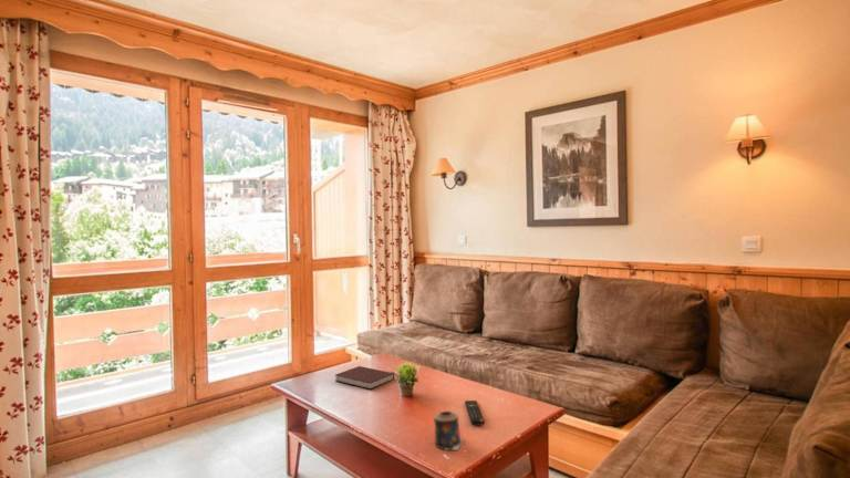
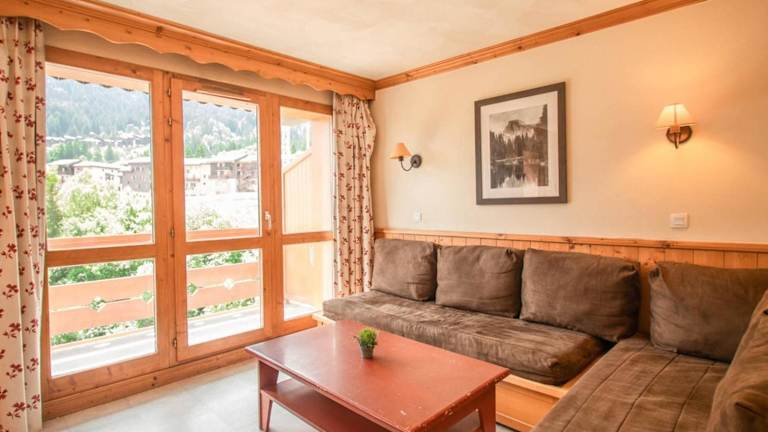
- notebook (364, 376)
- remote control (474, 412)
- candle (450, 427)
